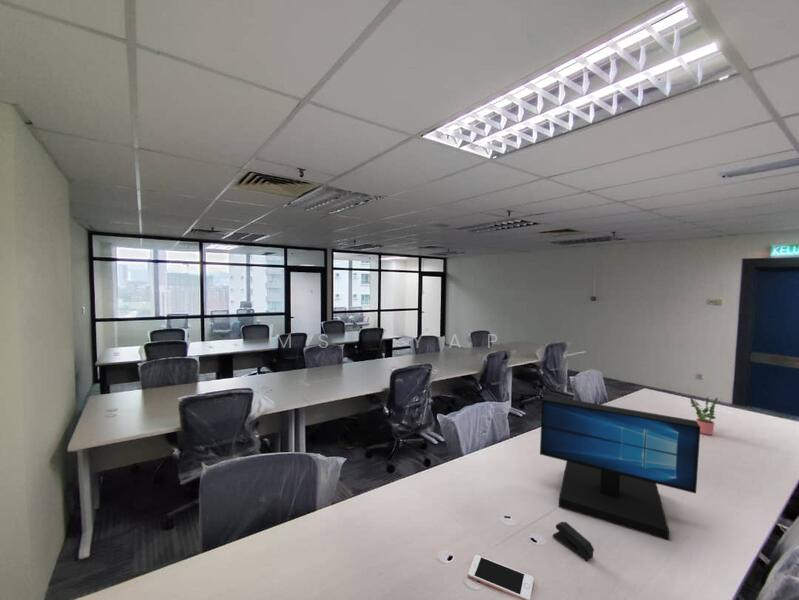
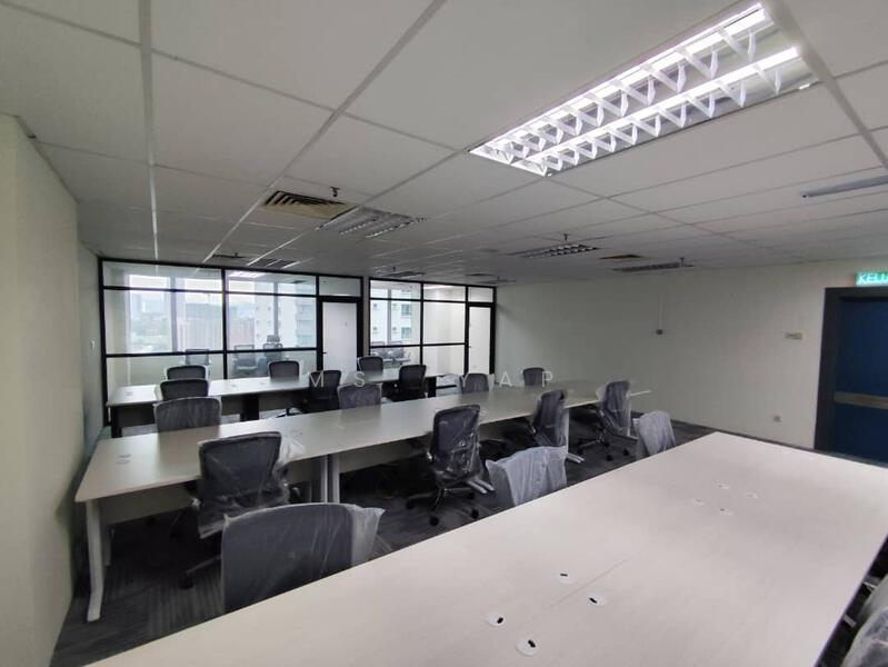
- potted plant (699, 414)
- monitor (610, 453)
- stapler (572, 538)
- cell phone (500, 576)
